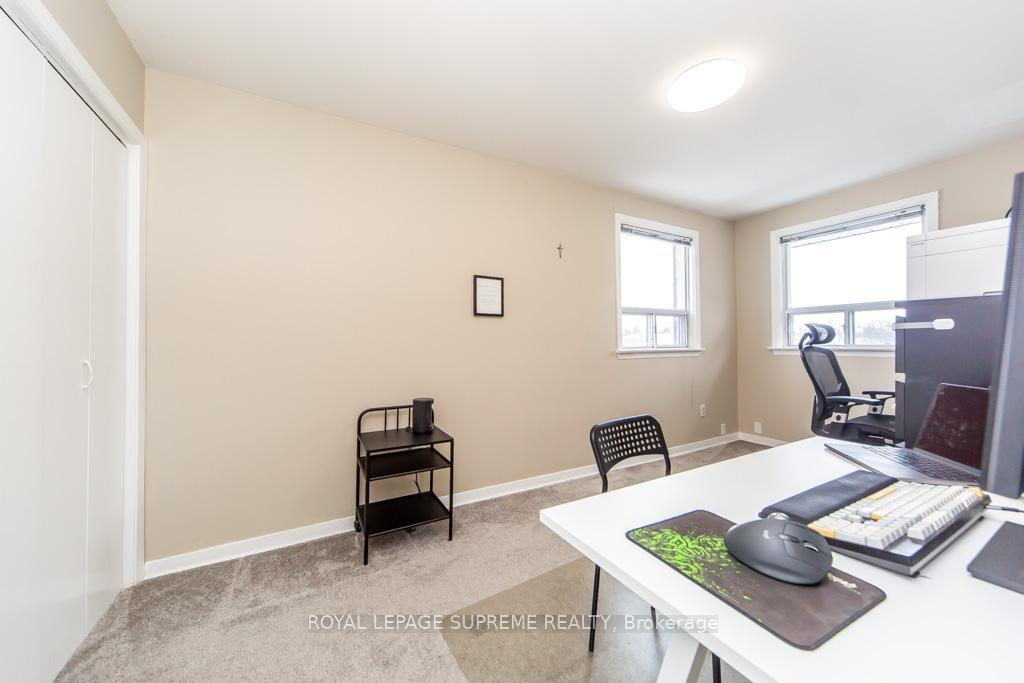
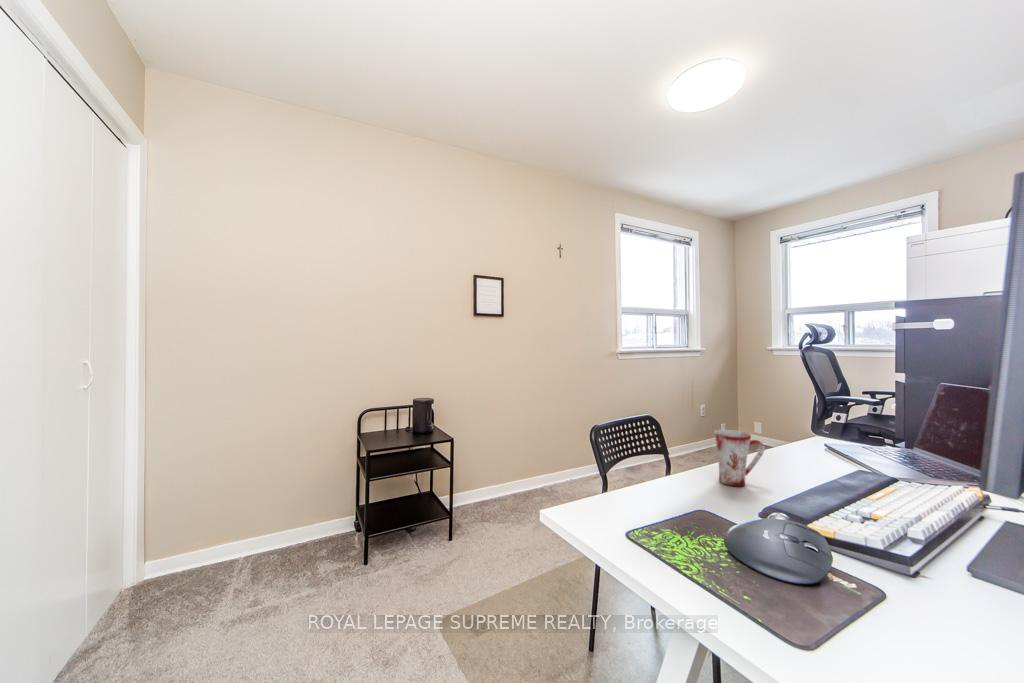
+ mug (739, 457)
